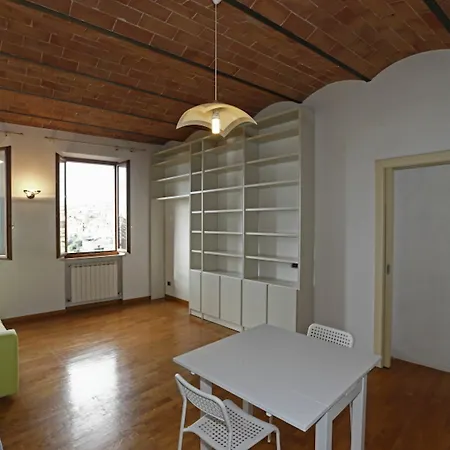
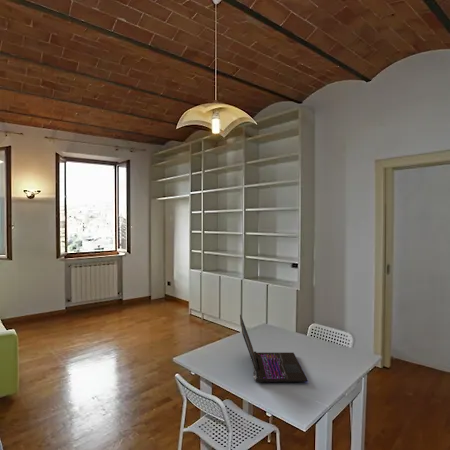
+ laptop (270, 353)
